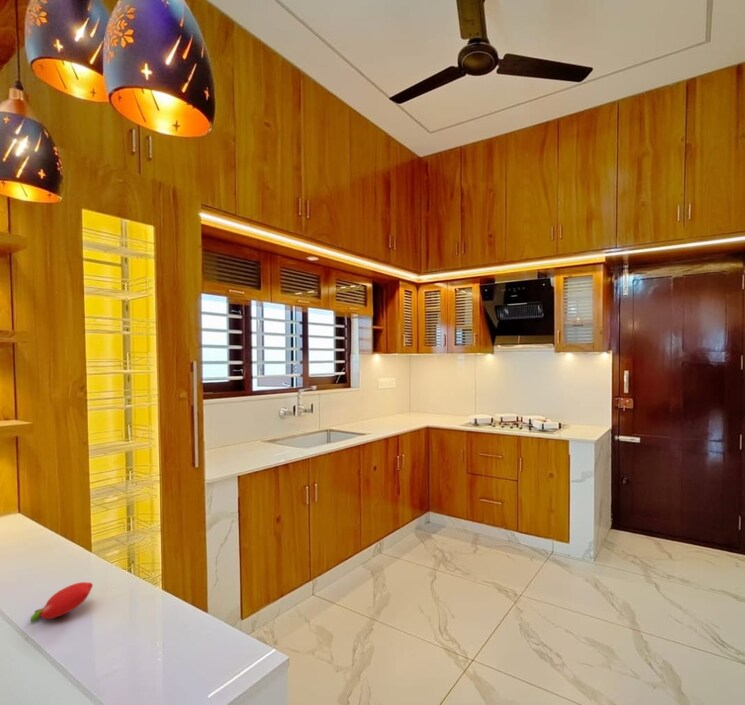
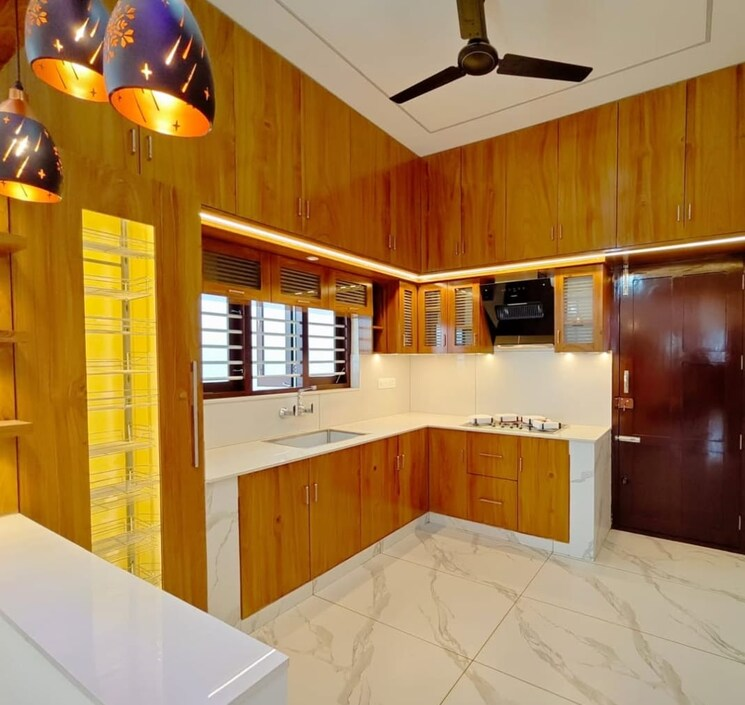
- fruit (62, 599)
